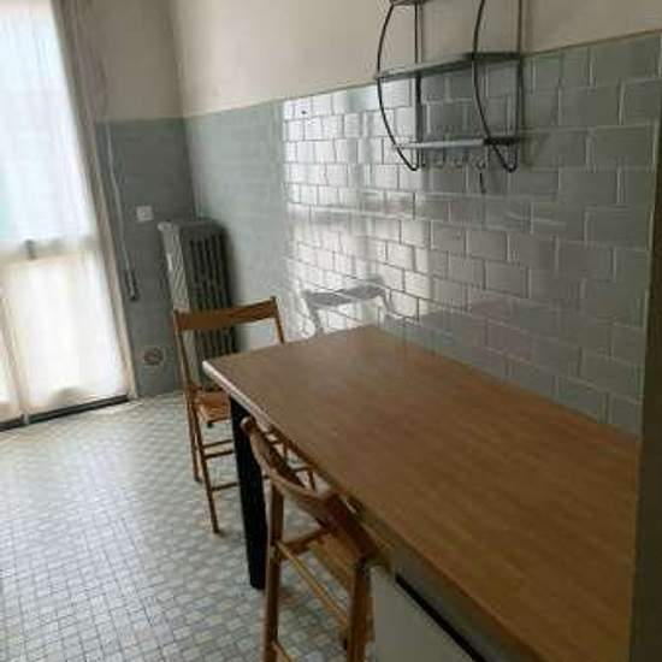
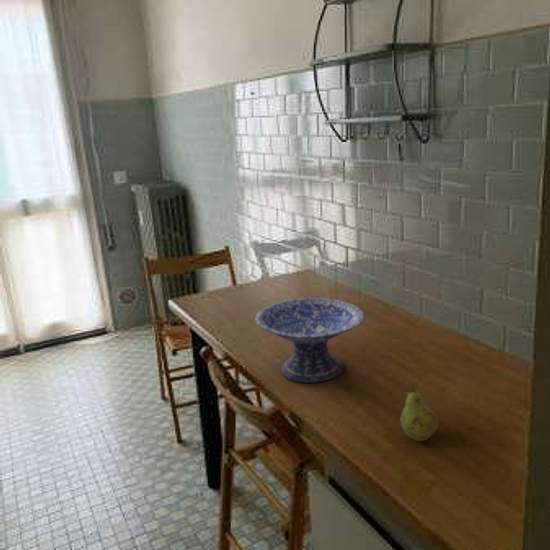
+ fruit (419, 413)
+ decorative bowl (310, 341)
